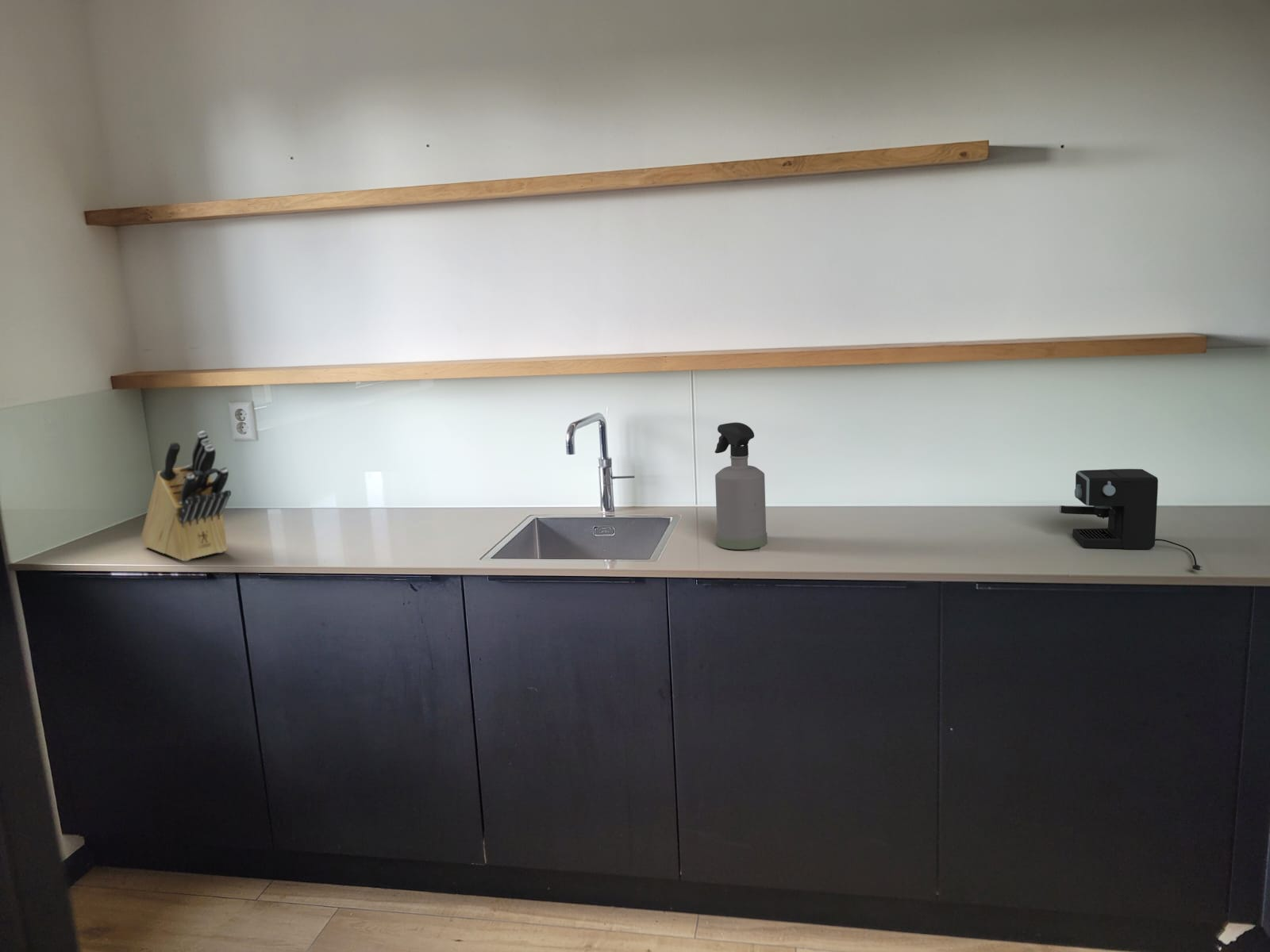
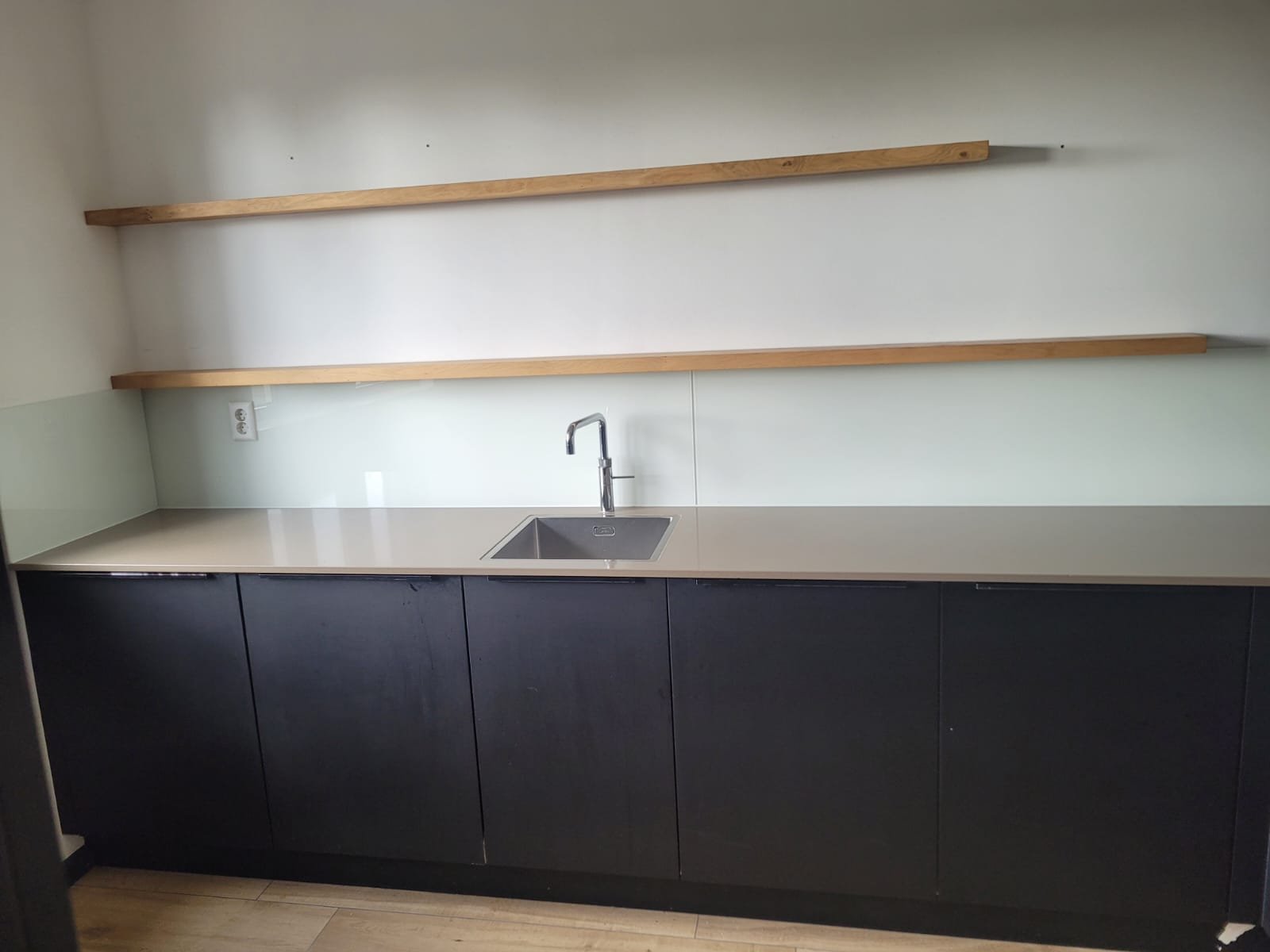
- coffee maker (1130, 516)
- spray bottle (737, 483)
- knife block (183, 492)
